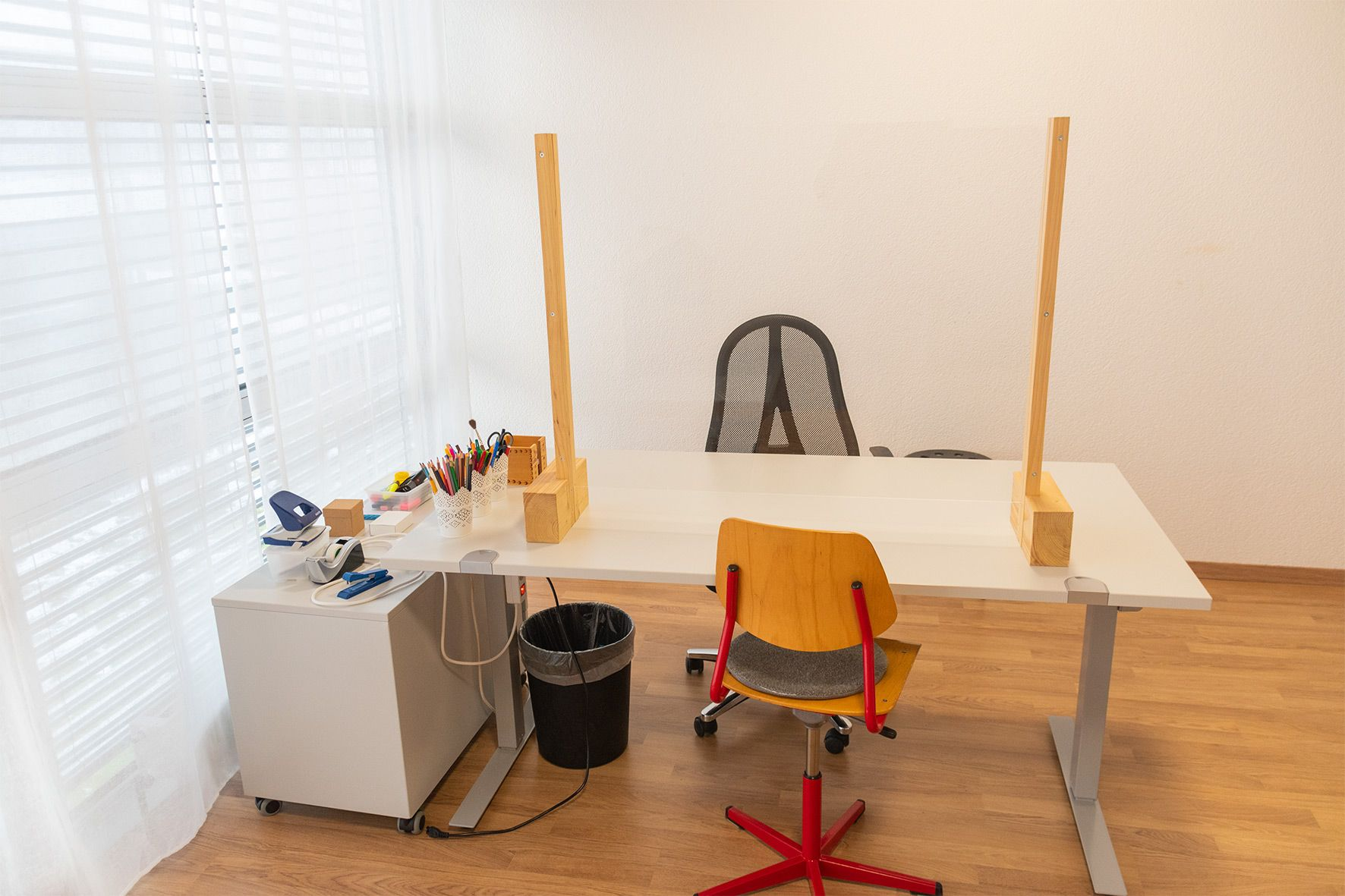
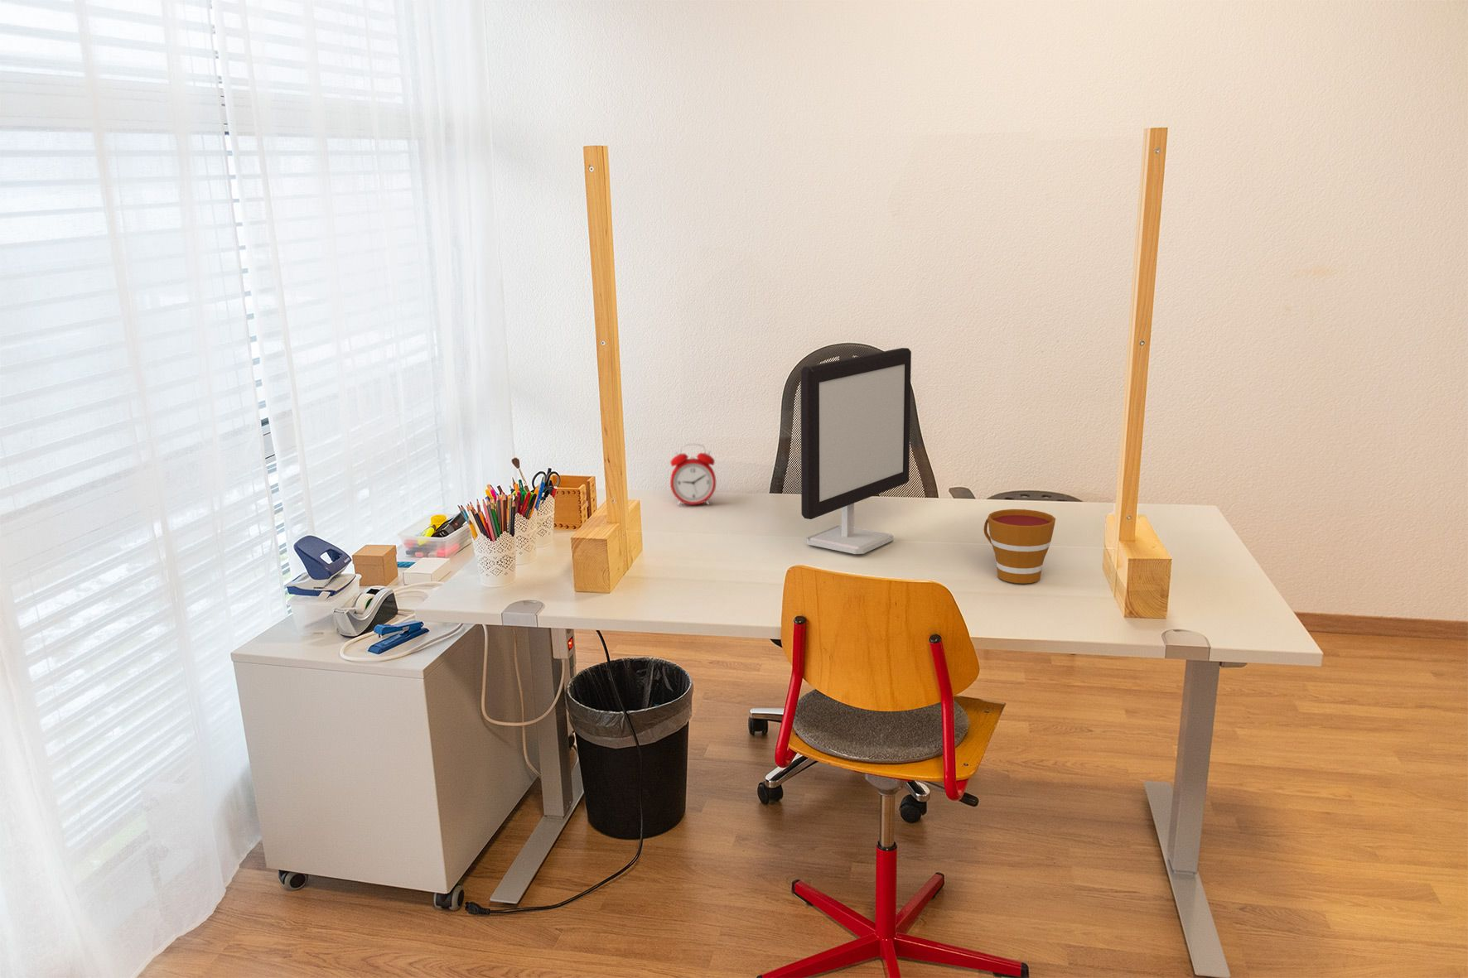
+ alarm clock (693, 474)
+ computer monitor (851, 451)
+ cup (1015, 546)
